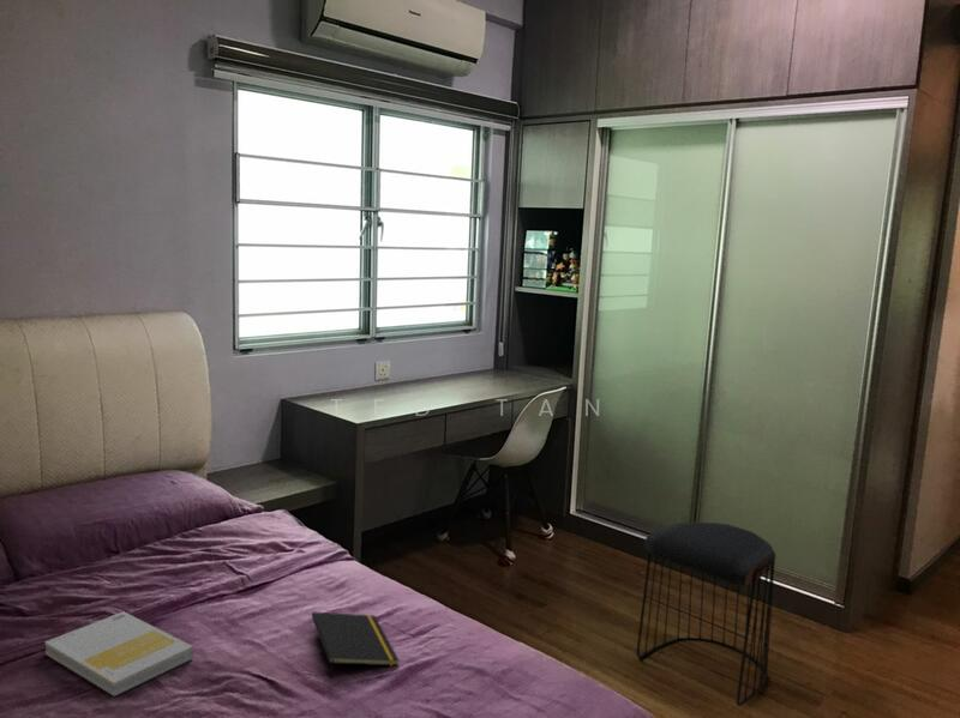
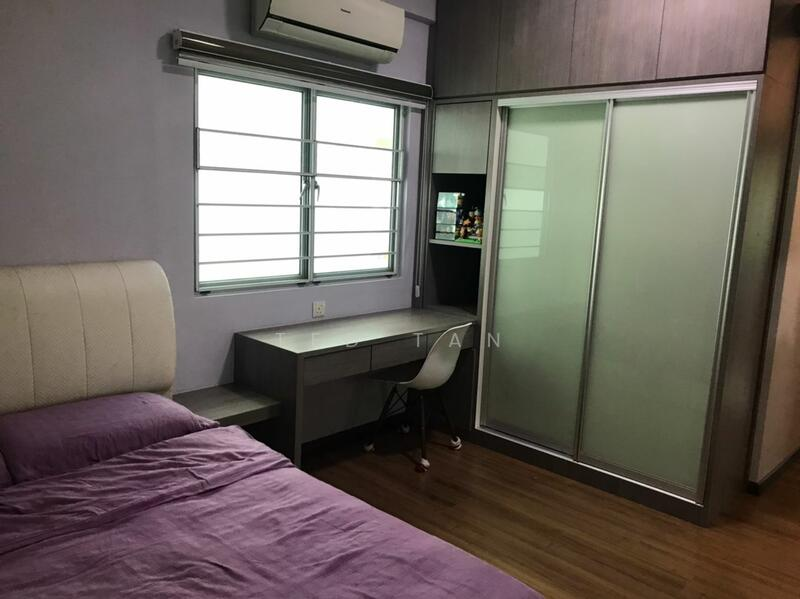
- stool (714, 602)
- book (119, 650)
- notepad (353, 638)
